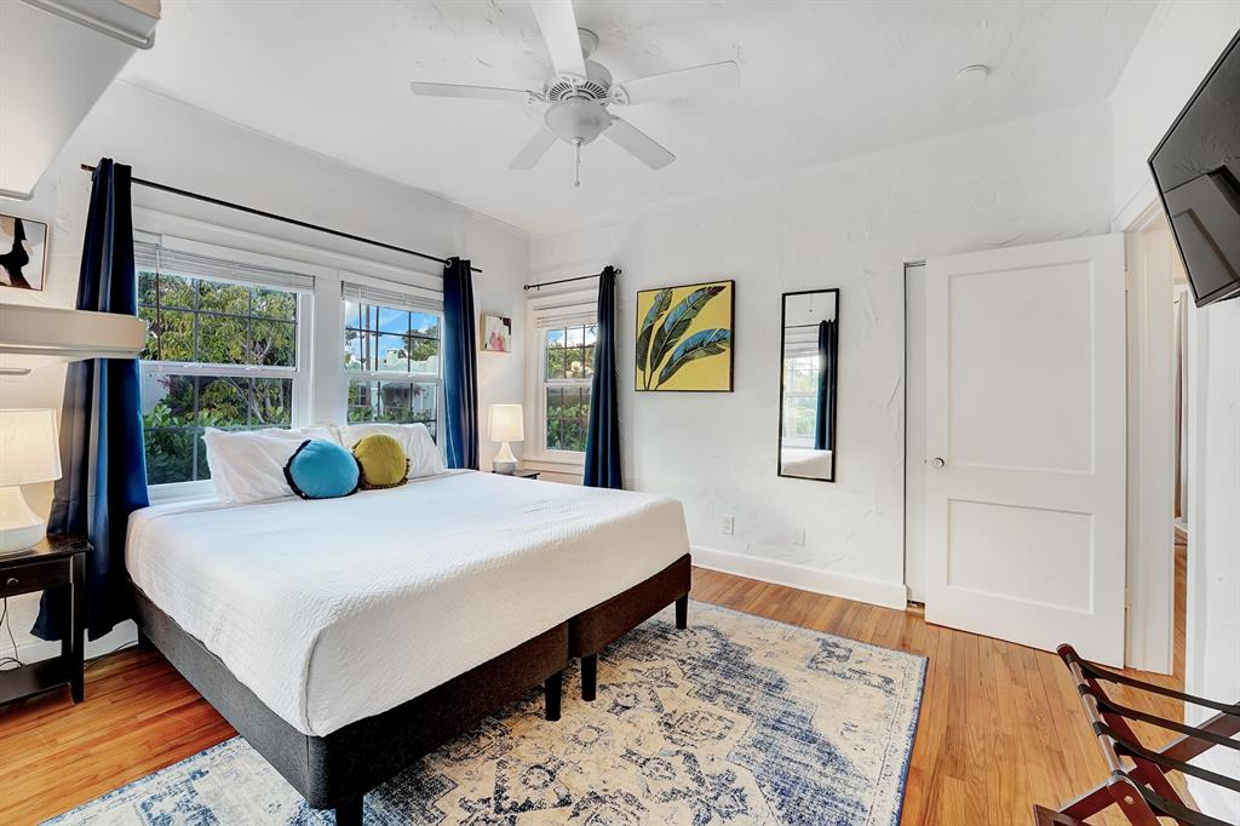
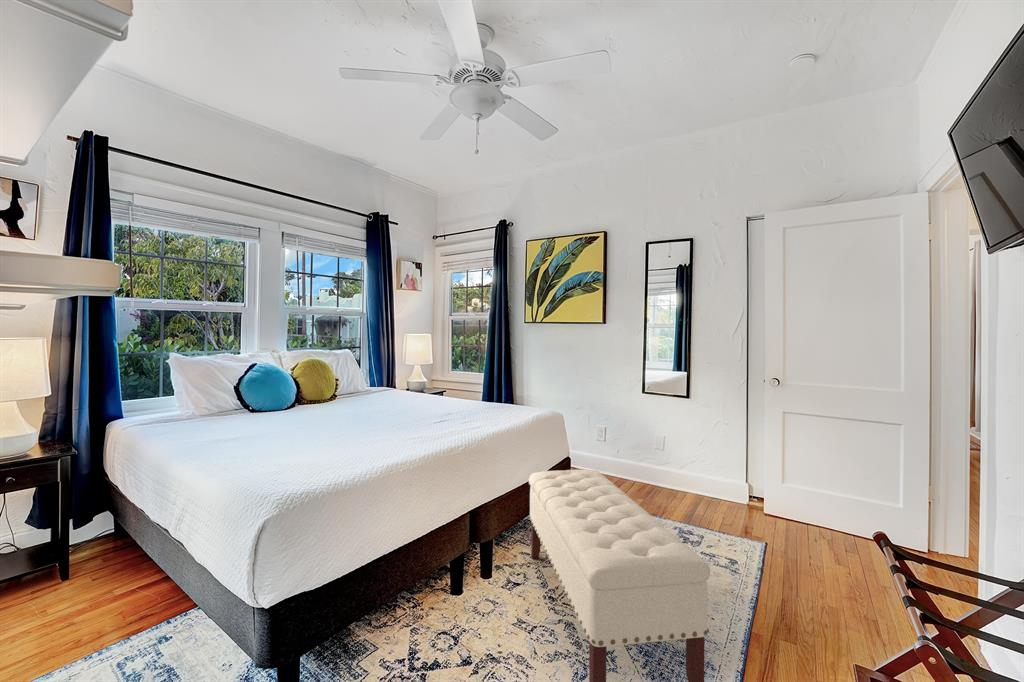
+ bench (596, 558)
